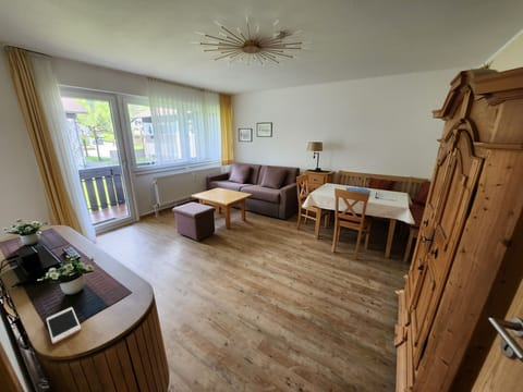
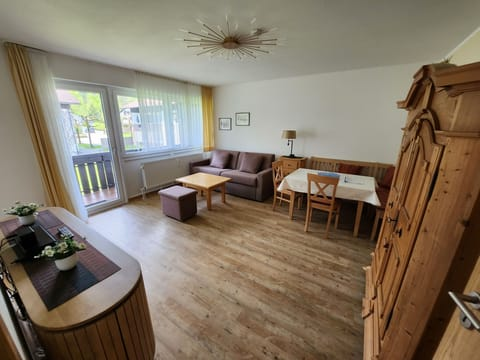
- cell phone (63, 323)
